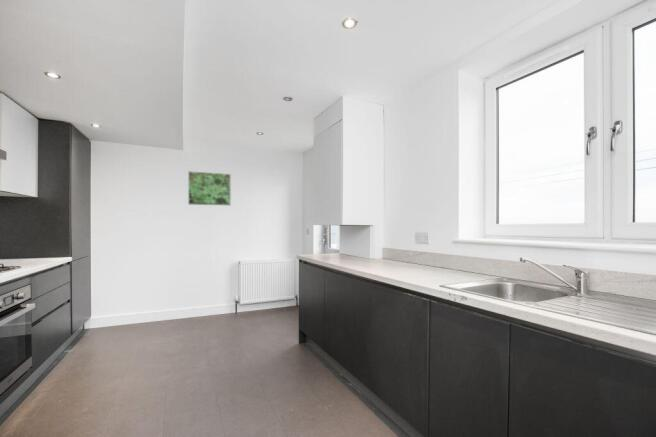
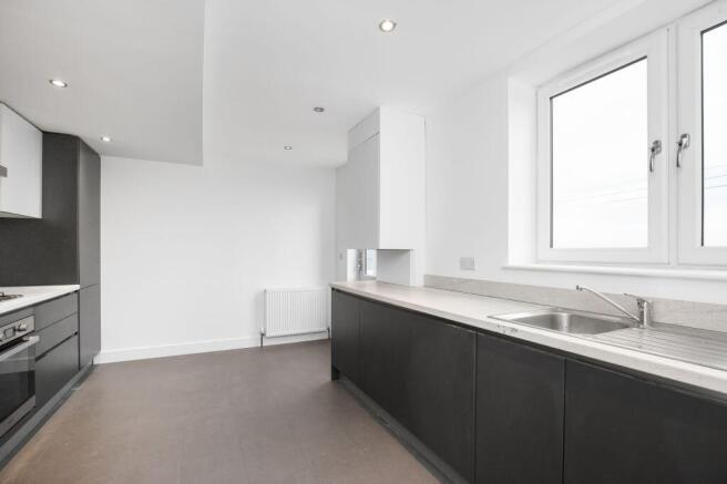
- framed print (209, 188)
